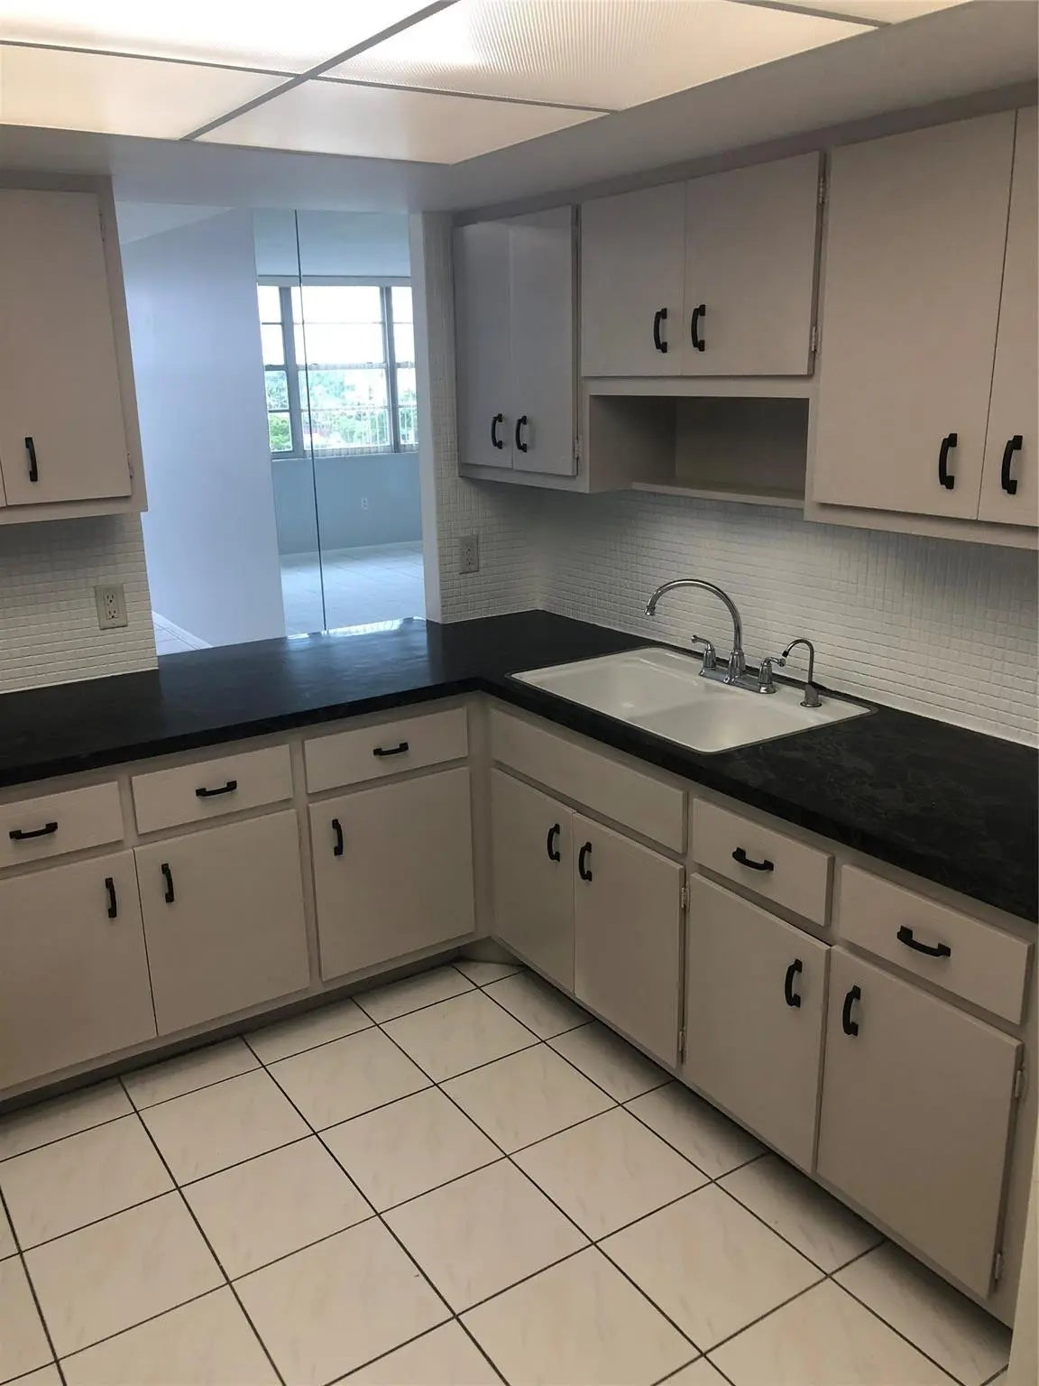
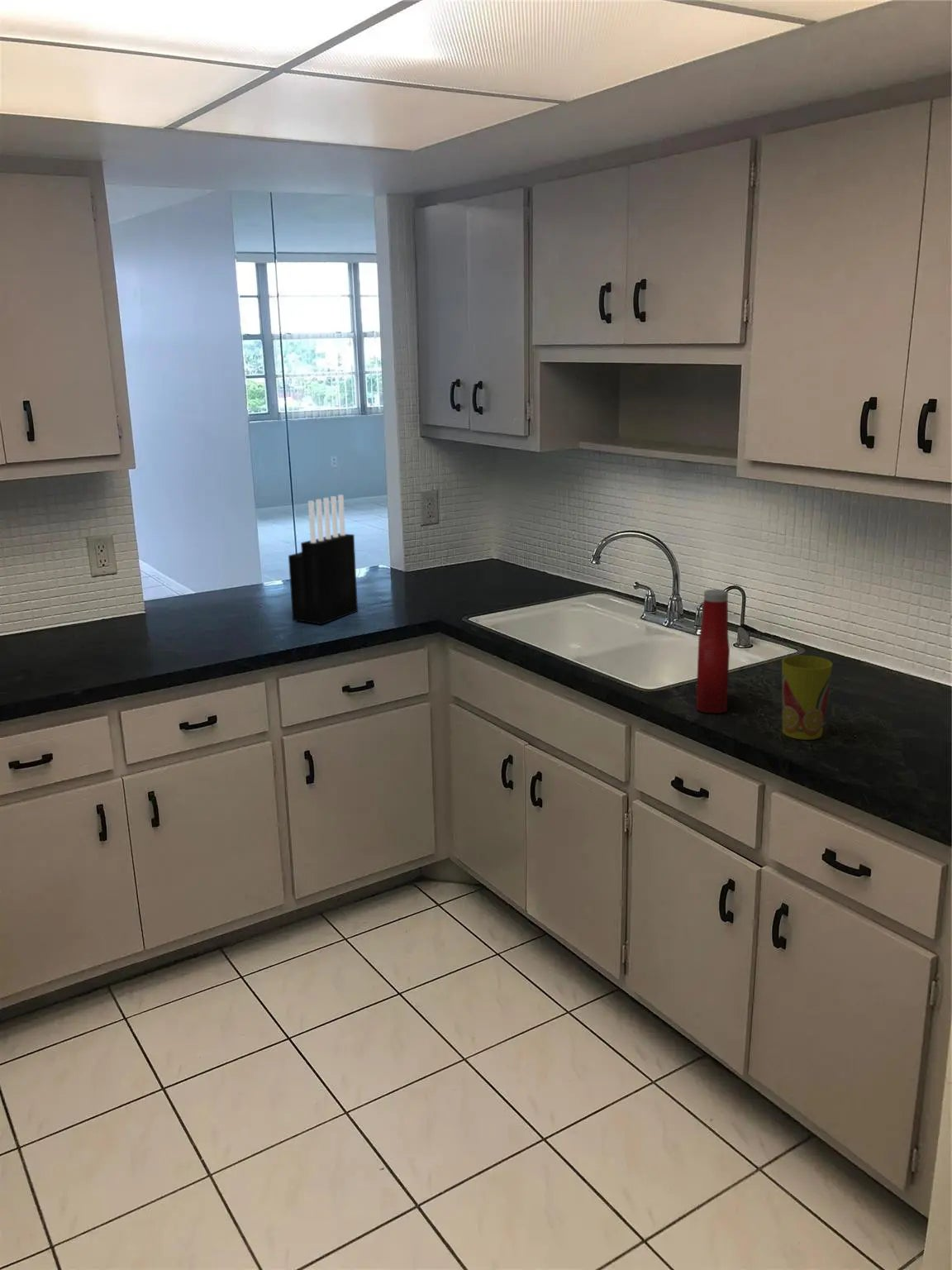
+ soap bottle (713, 647)
+ knife block (319, 557)
+ cup (804, 698)
